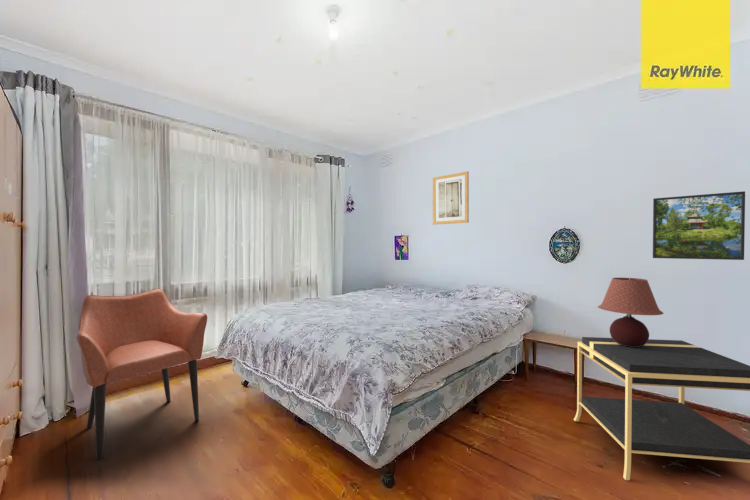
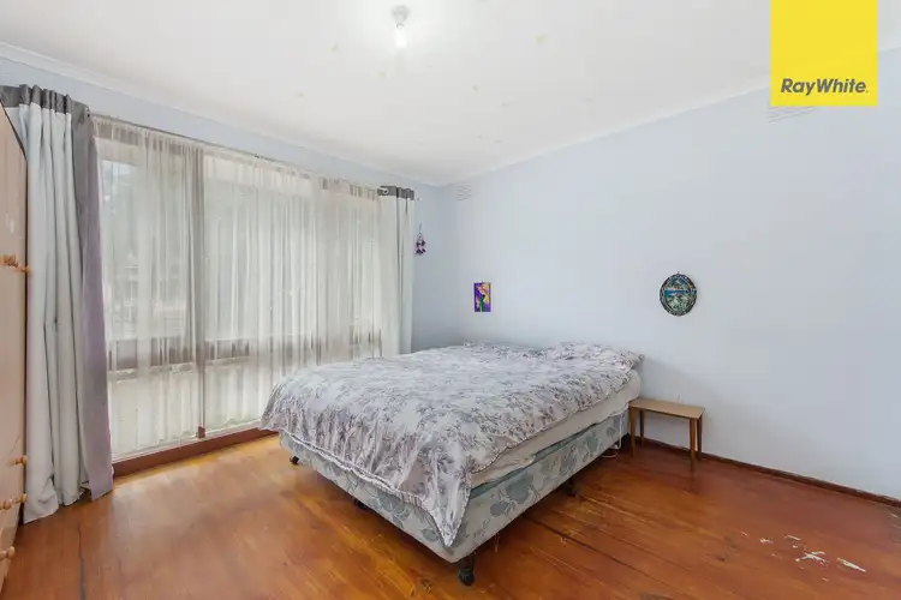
- armchair (138, 358)
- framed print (695, 227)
- nightstand (658, 401)
- wall art (449, 199)
- table lamp (629, 311)
